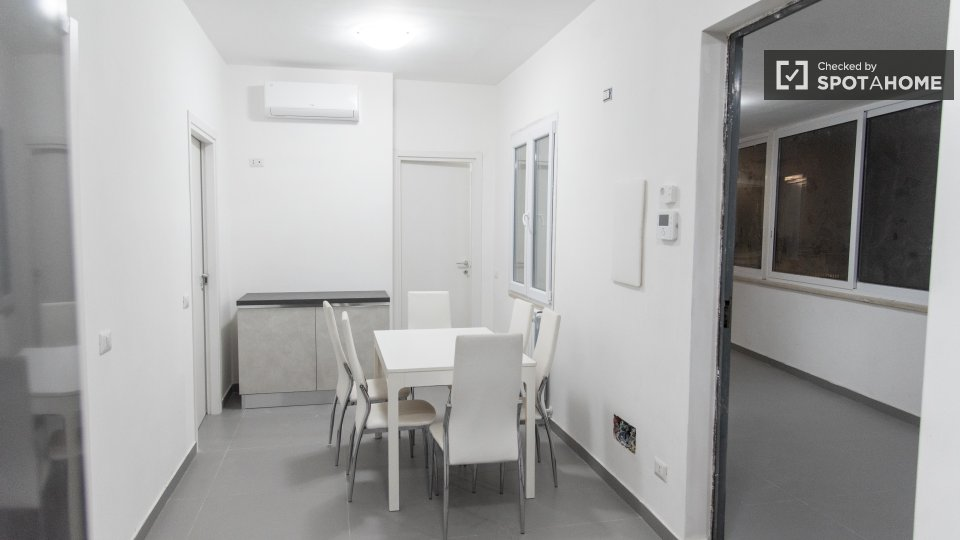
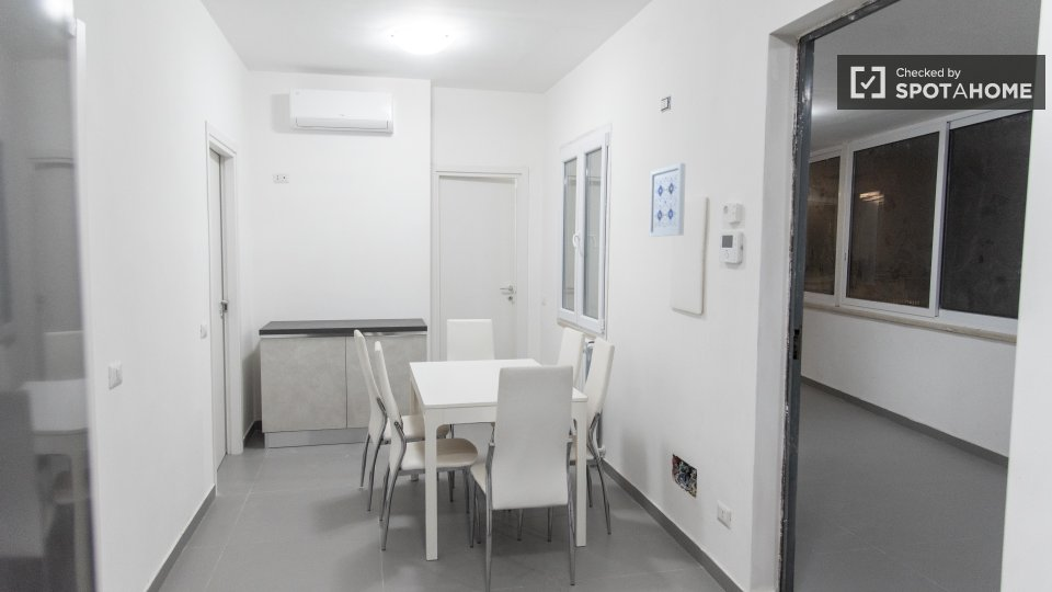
+ wall art (666, 202)
